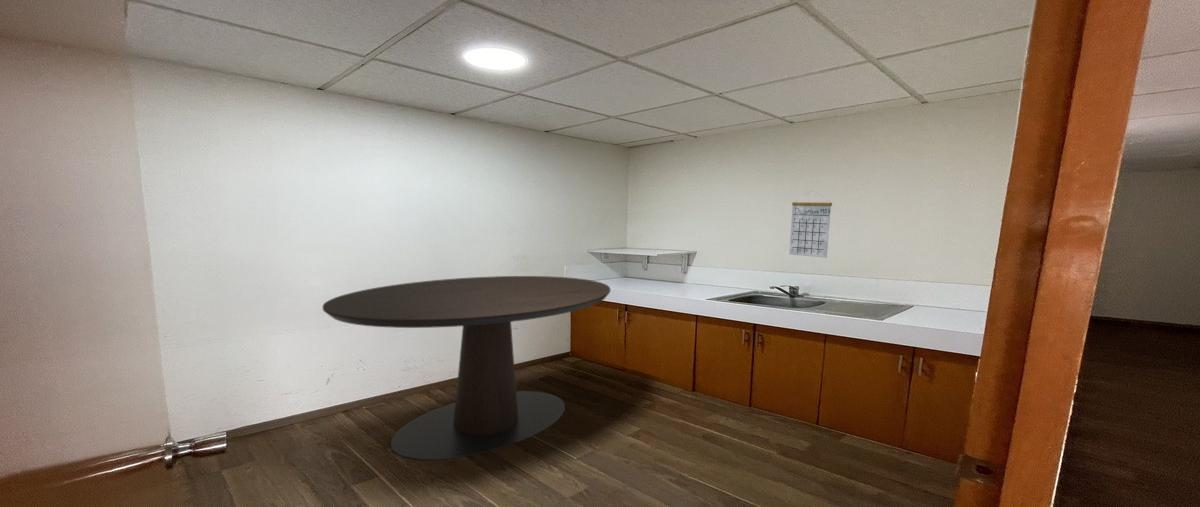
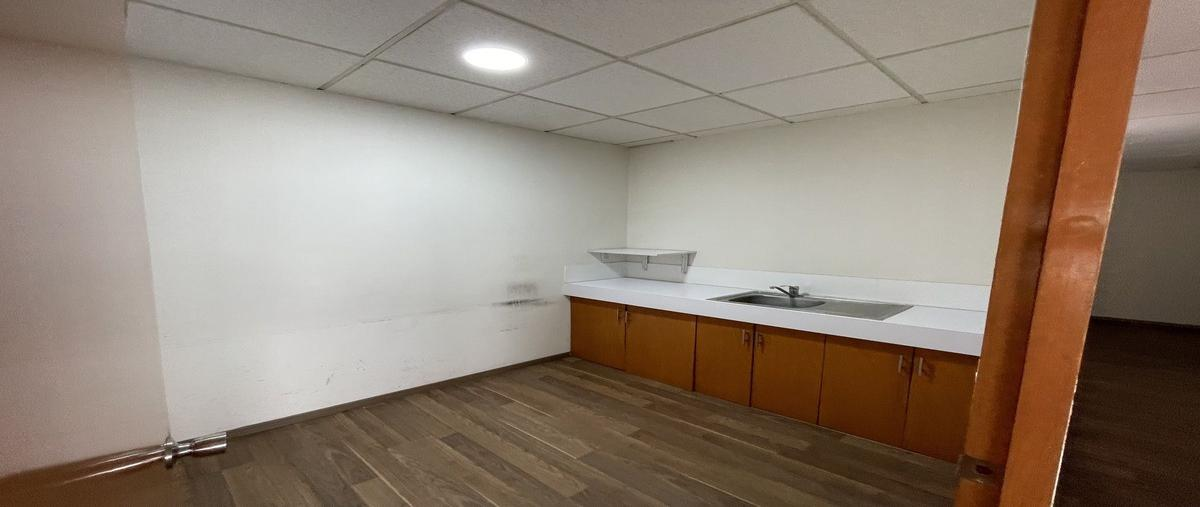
- dining table (487, 357)
- calendar (810, 223)
